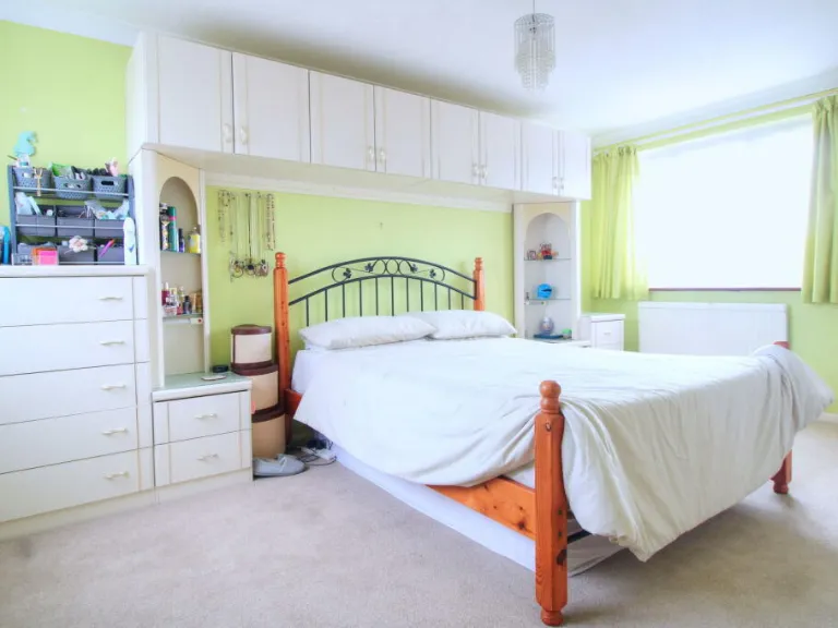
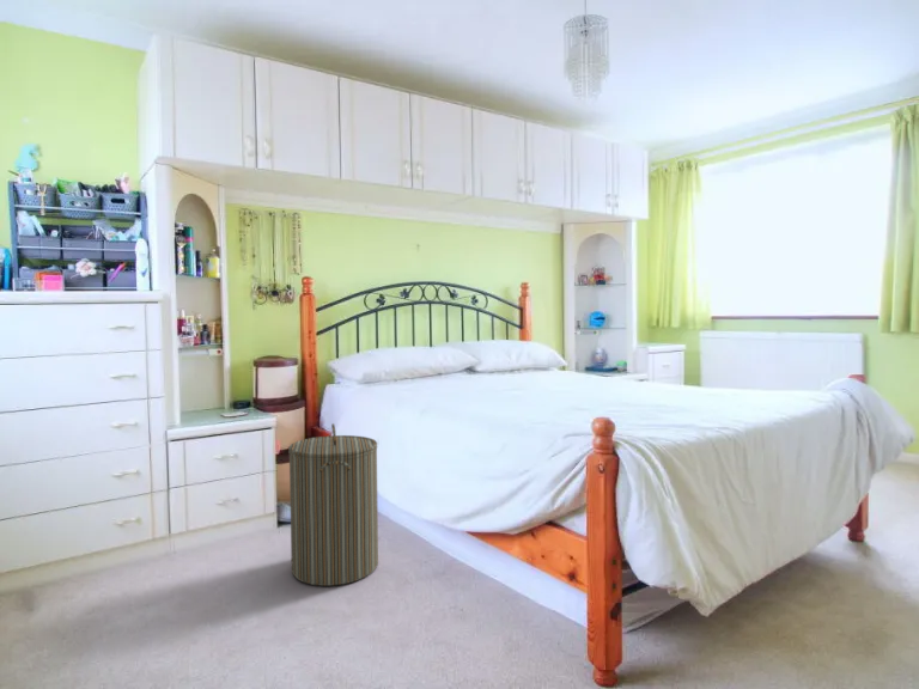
+ laundry hamper (334, 495)
